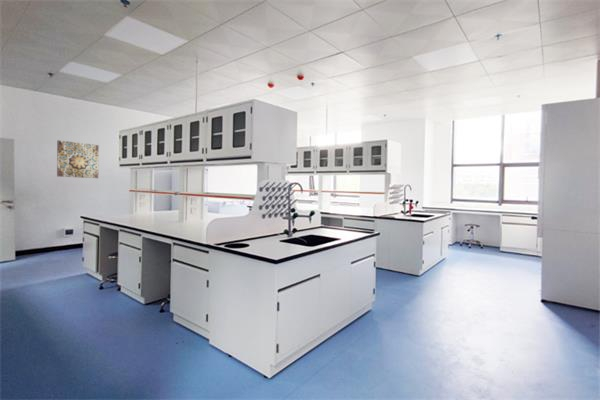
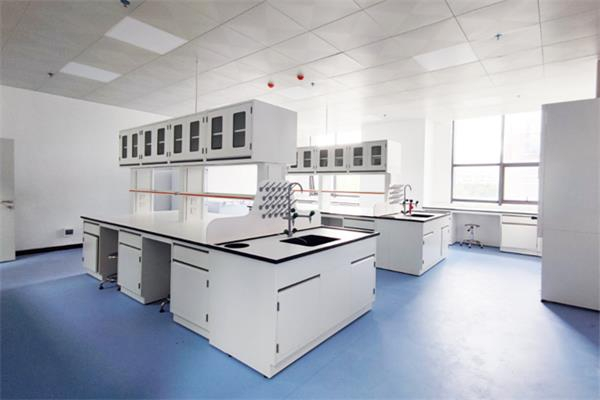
- wall art (78, 160)
